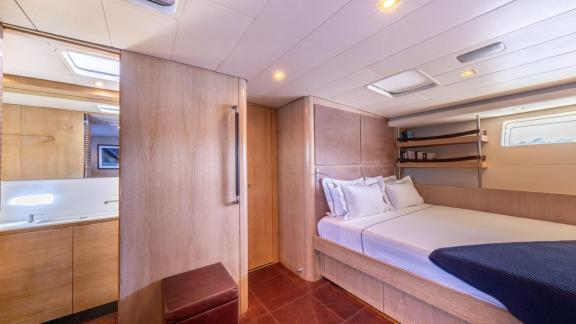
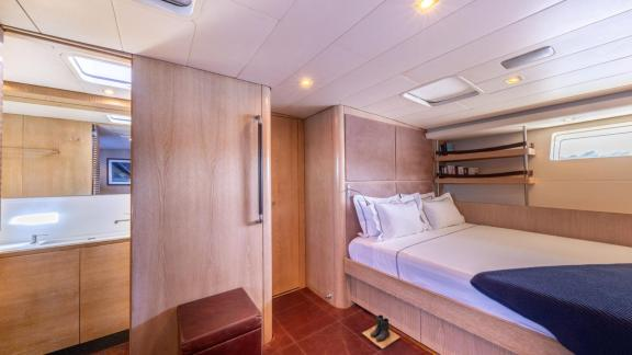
+ boots (380, 327)
